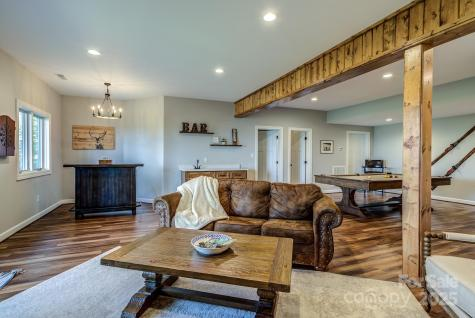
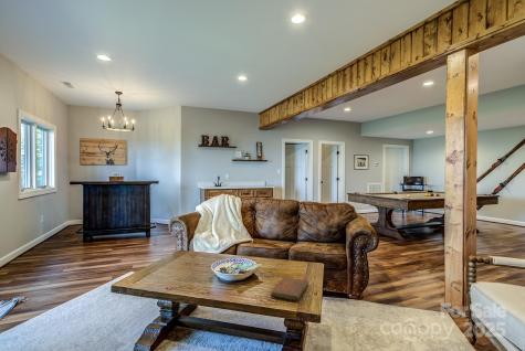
+ notebook (290, 287)
